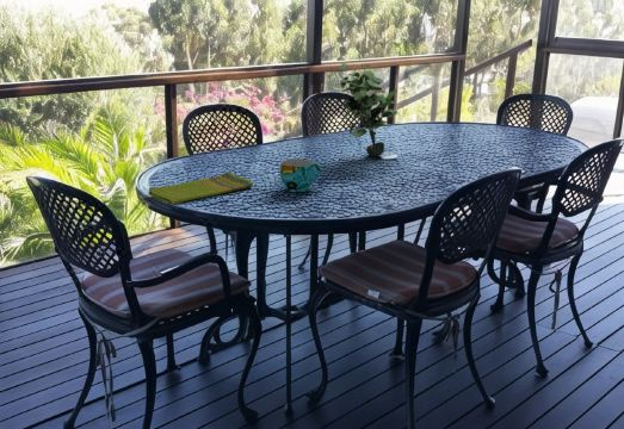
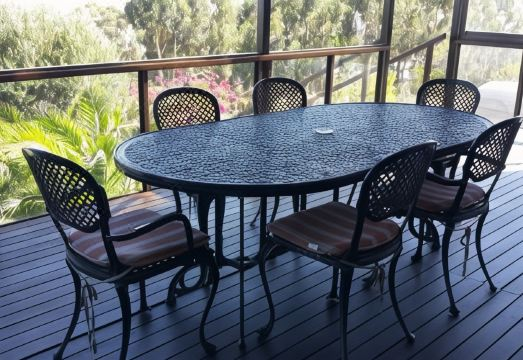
- cup (298, 175)
- potted plant (365, 111)
- dish towel (202, 187)
